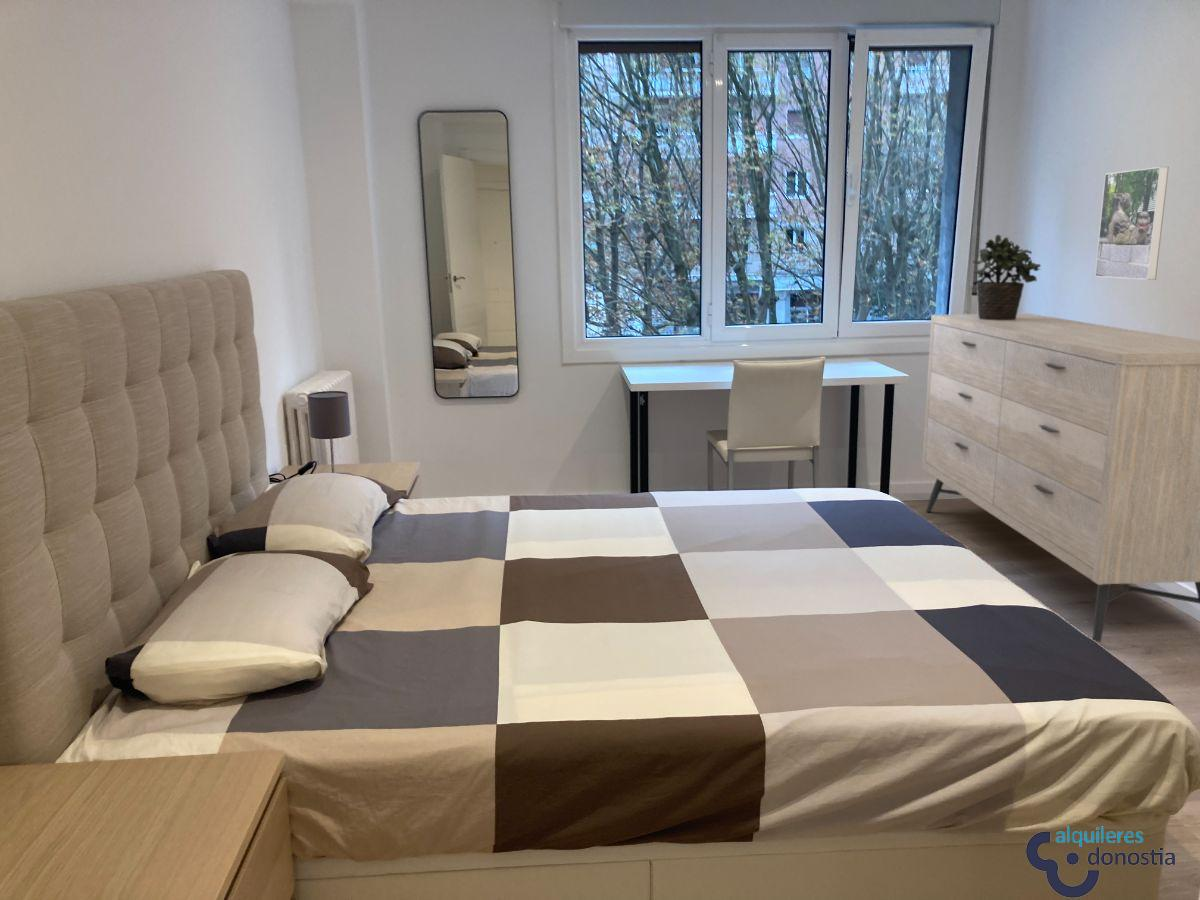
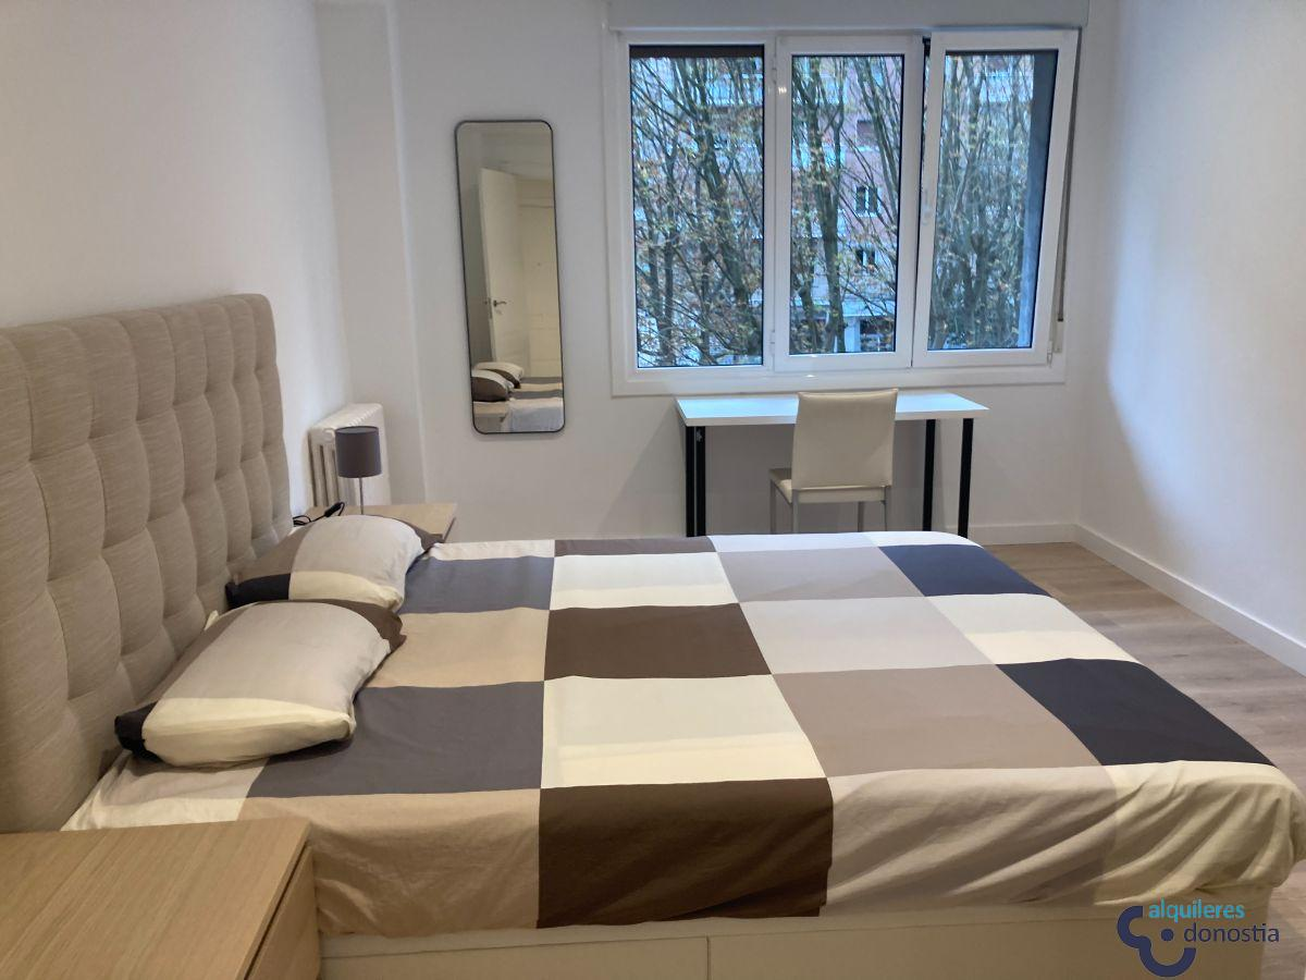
- potted plant (1000, 276)
- dresser (1051, 449)
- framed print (1129, 224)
